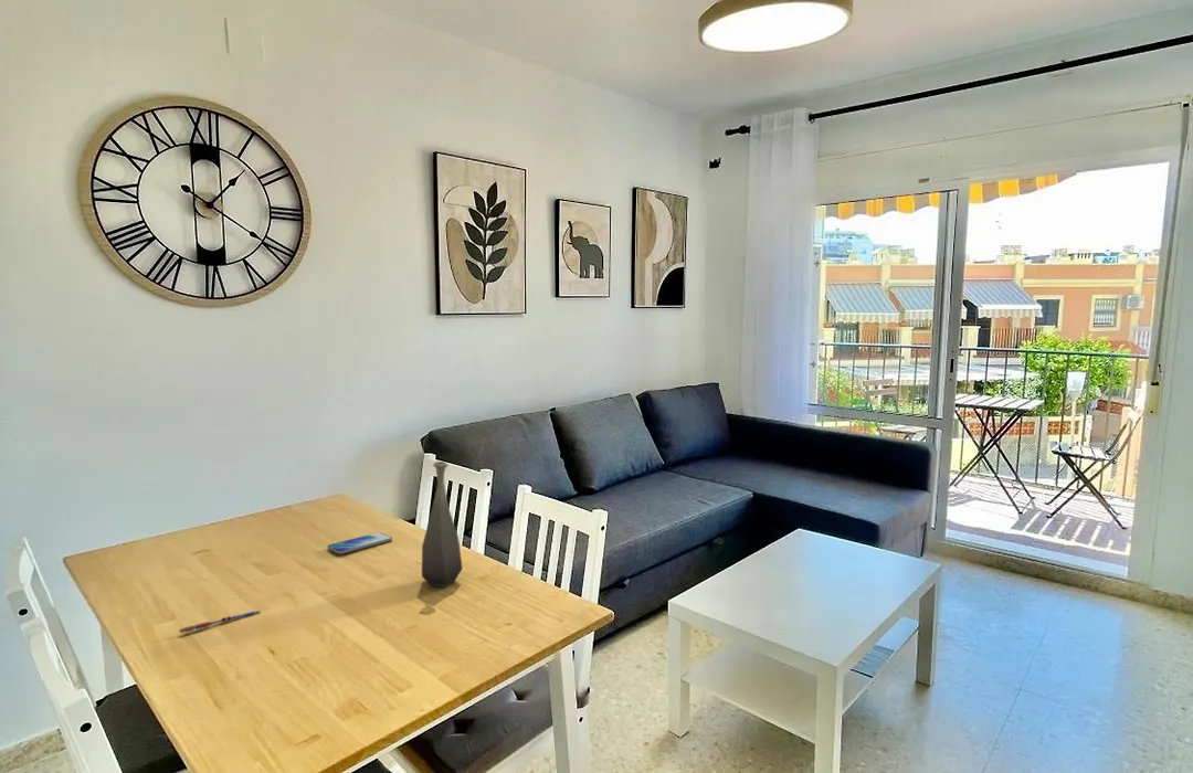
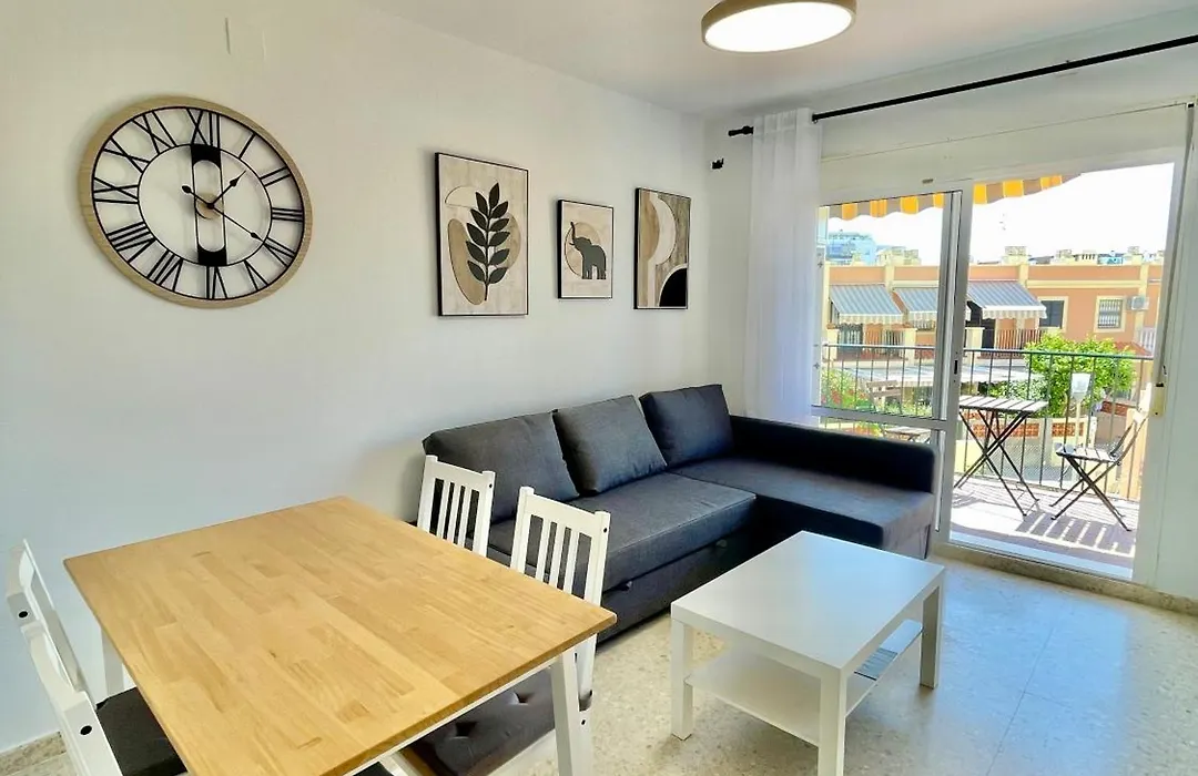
- smartphone (360, 542)
- bottle (440, 522)
- pen (221, 620)
